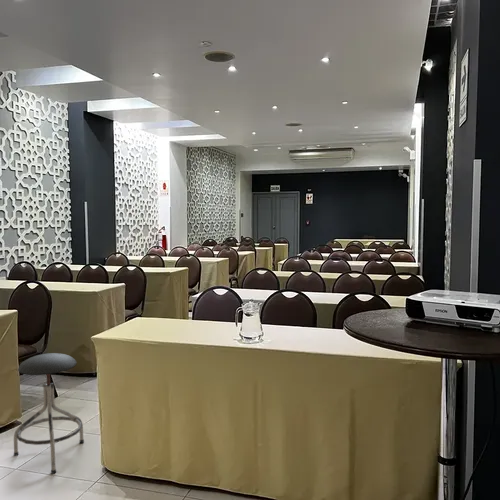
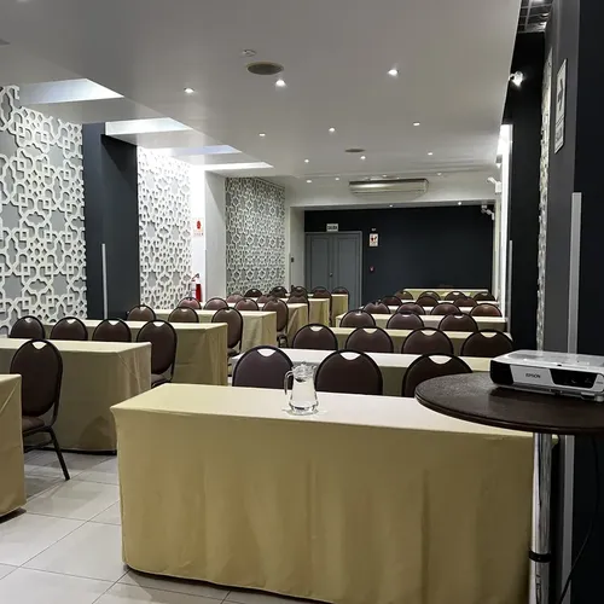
- stool (49, 407)
